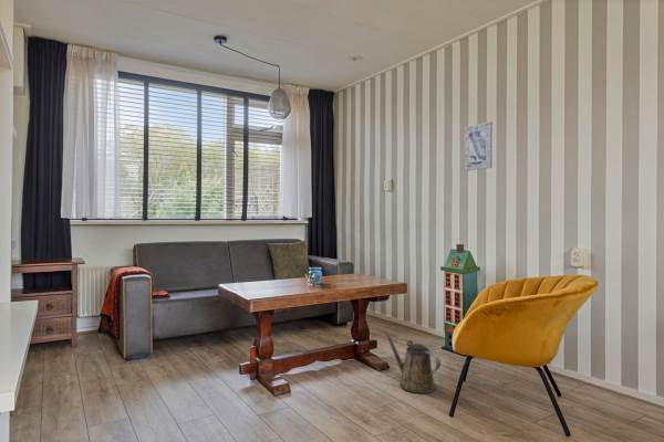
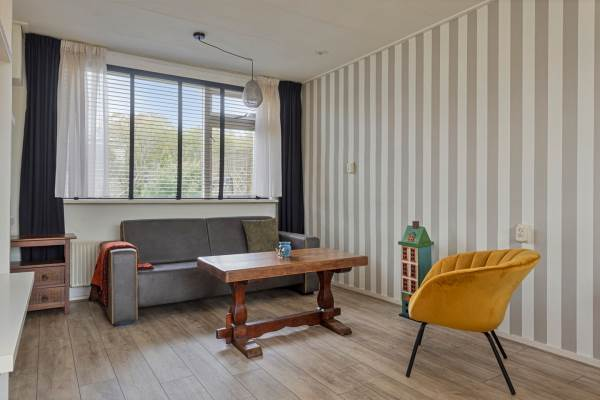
- wall art (478, 147)
- watering can (408, 359)
